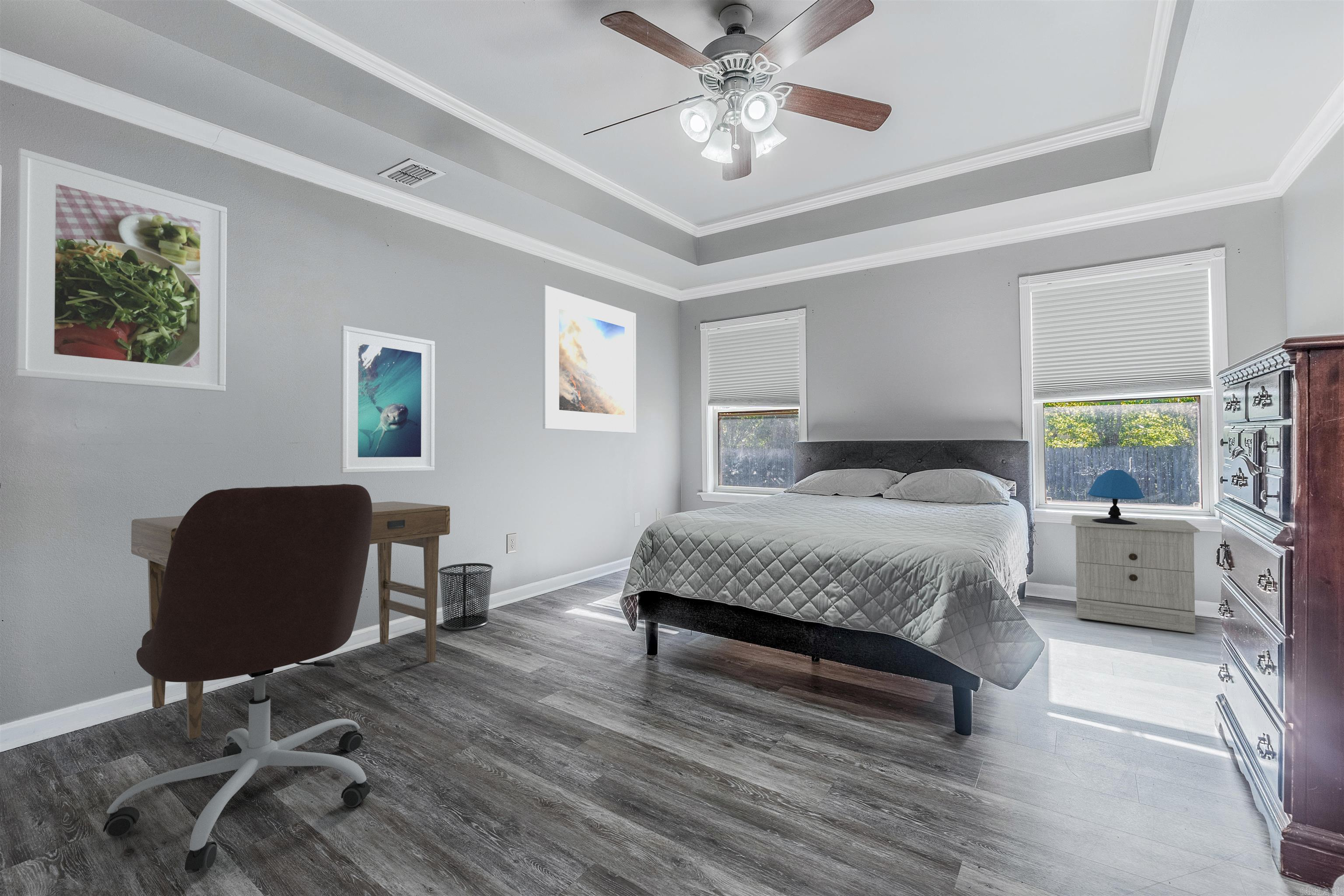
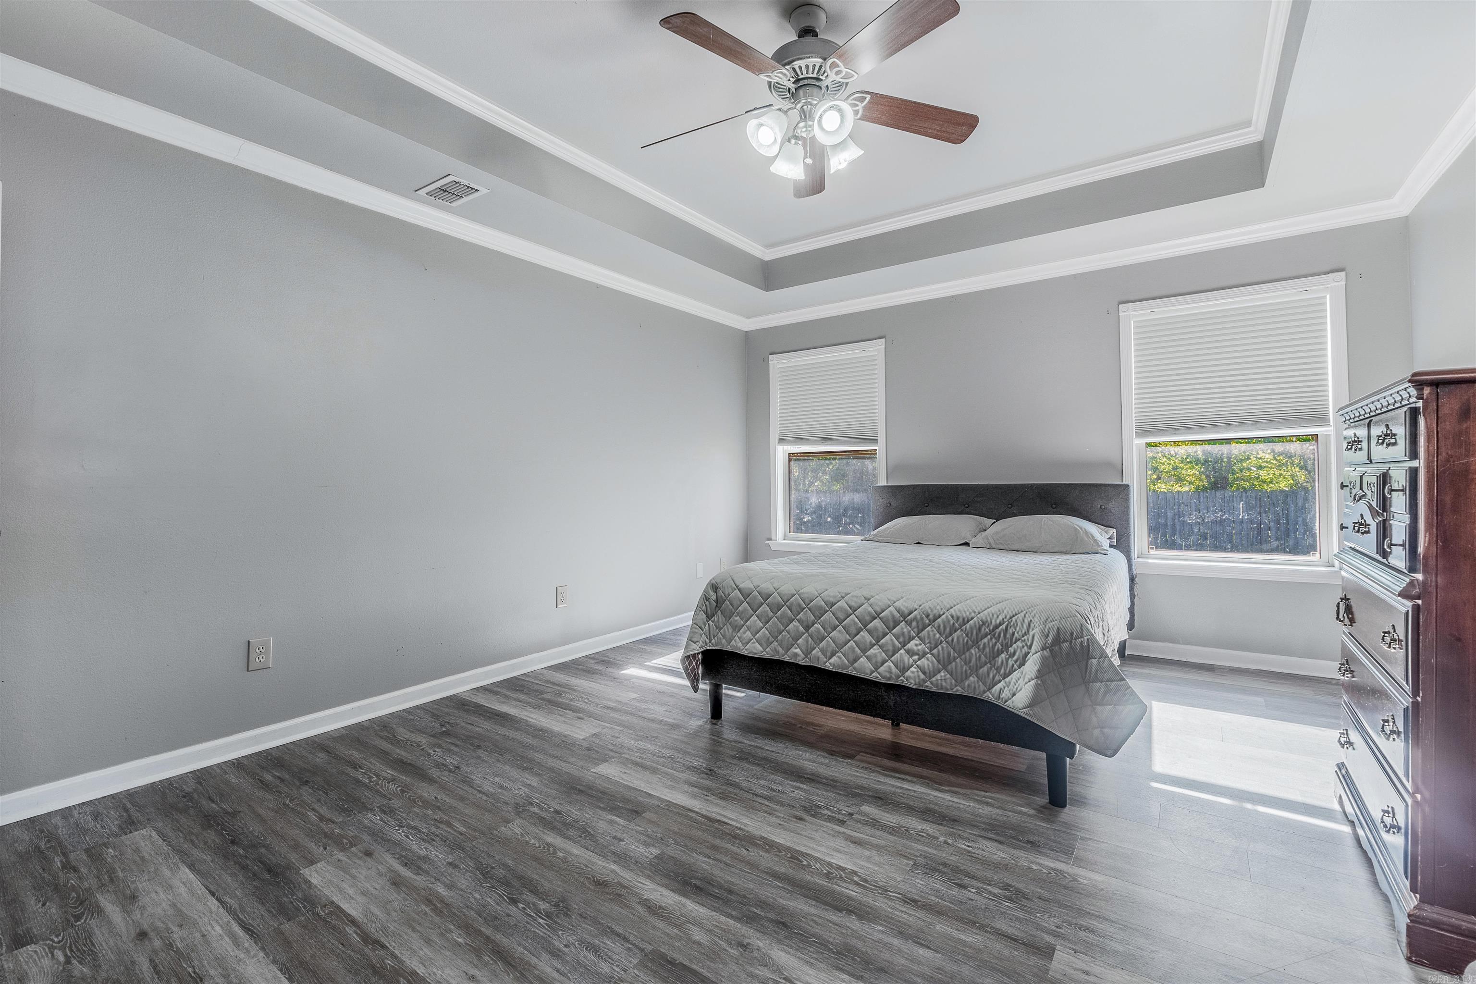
- nightstand (1130, 569)
- office chair (259, 640)
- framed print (133, 283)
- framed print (390, 402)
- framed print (593, 365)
- desk (378, 593)
- table lamp (1115, 496)
- waste bin (466, 595)
